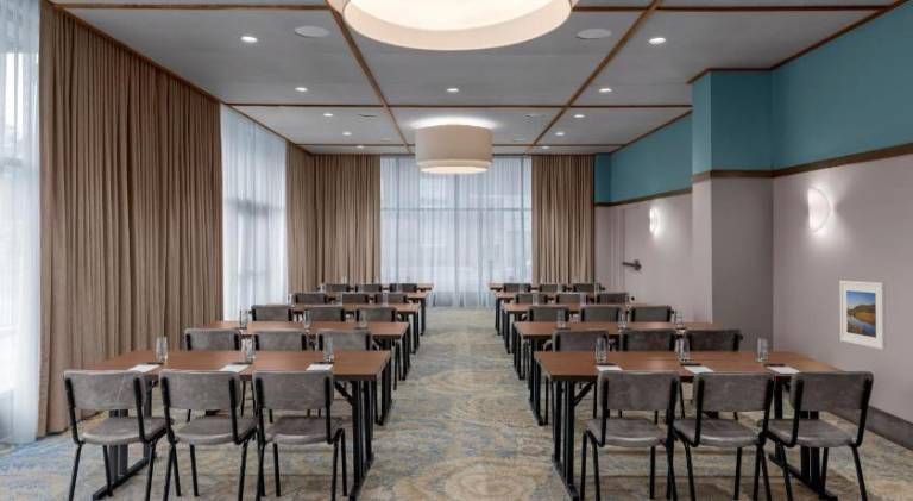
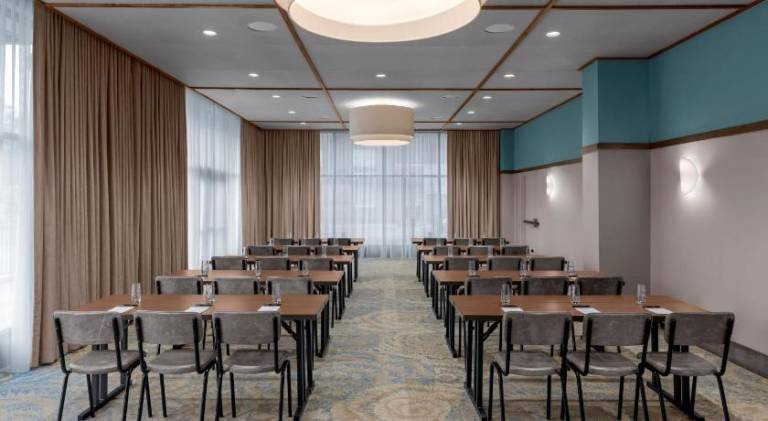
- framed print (861, 313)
